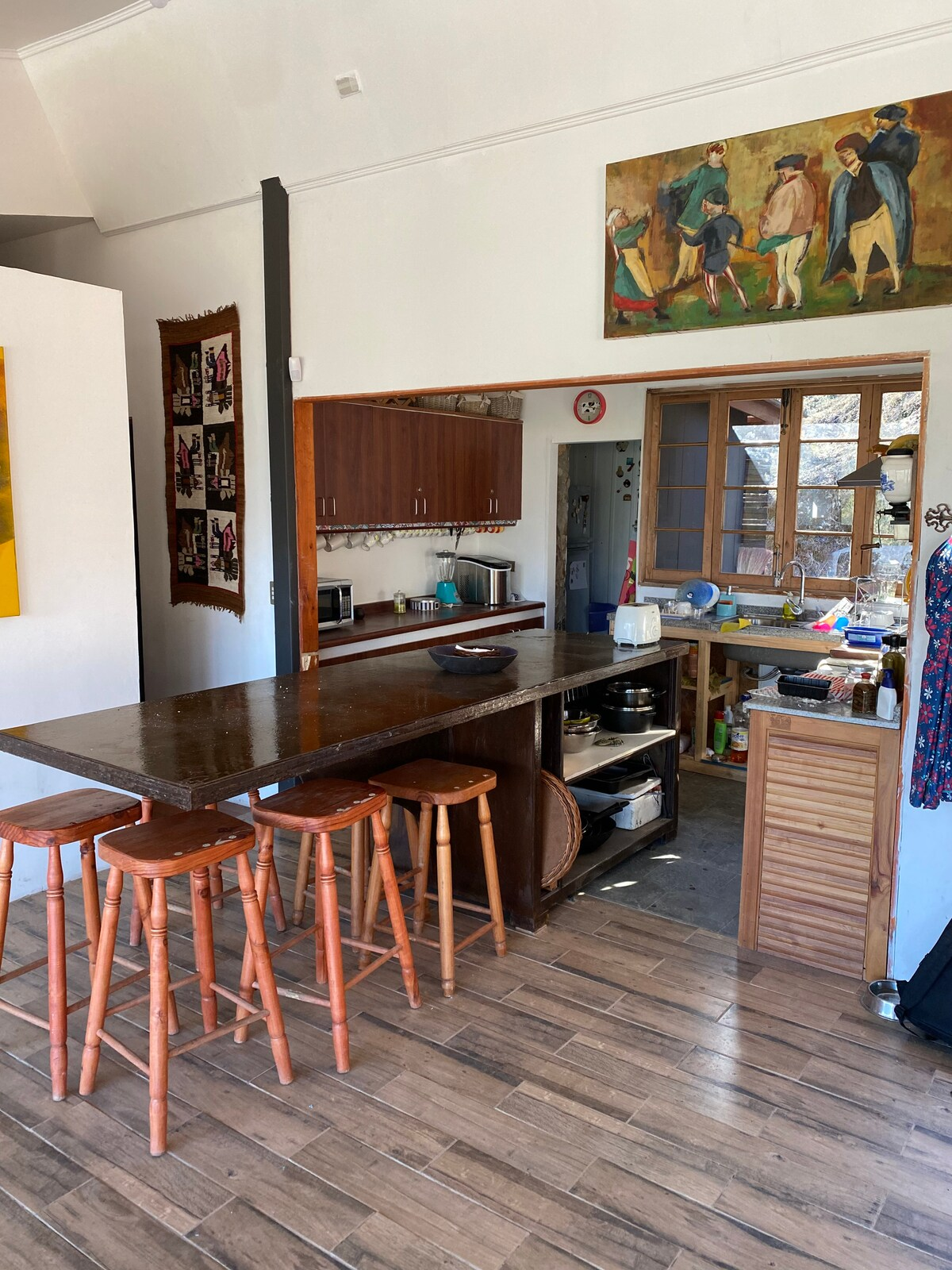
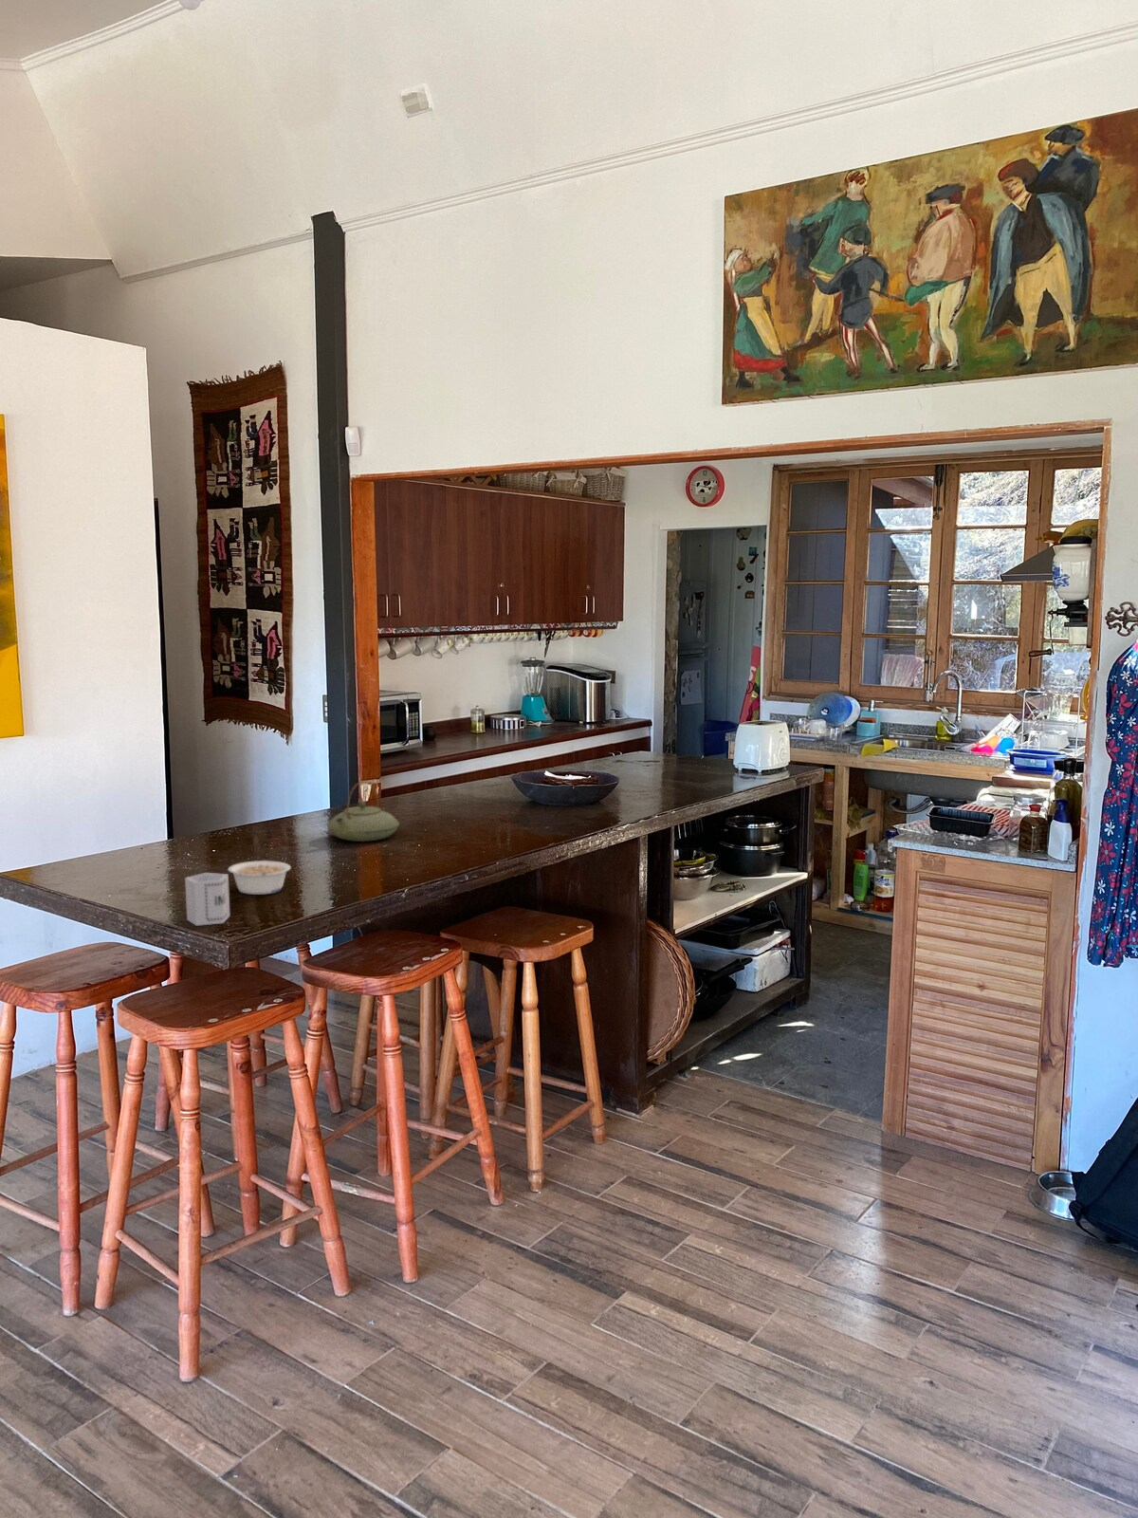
+ cup (204, 898)
+ legume (261, 876)
+ teapot (360, 810)
